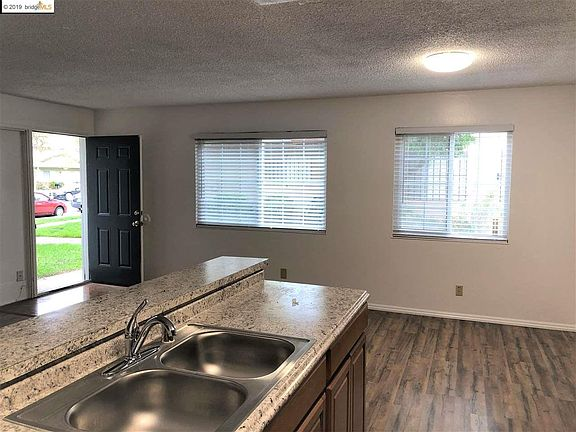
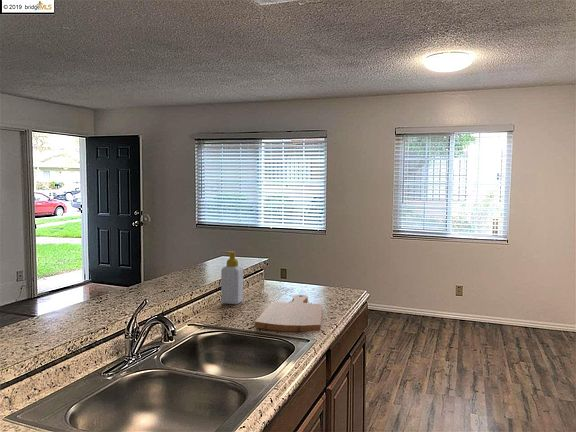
+ cutting board (293, 313)
+ soap bottle (232, 277)
